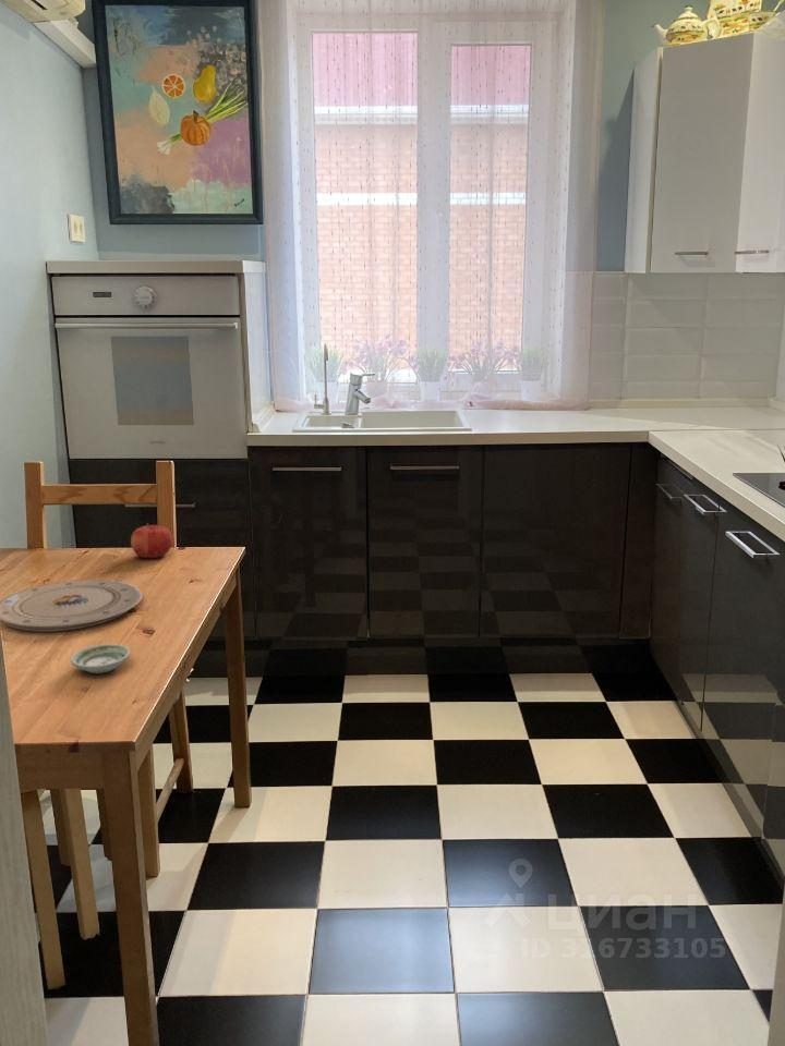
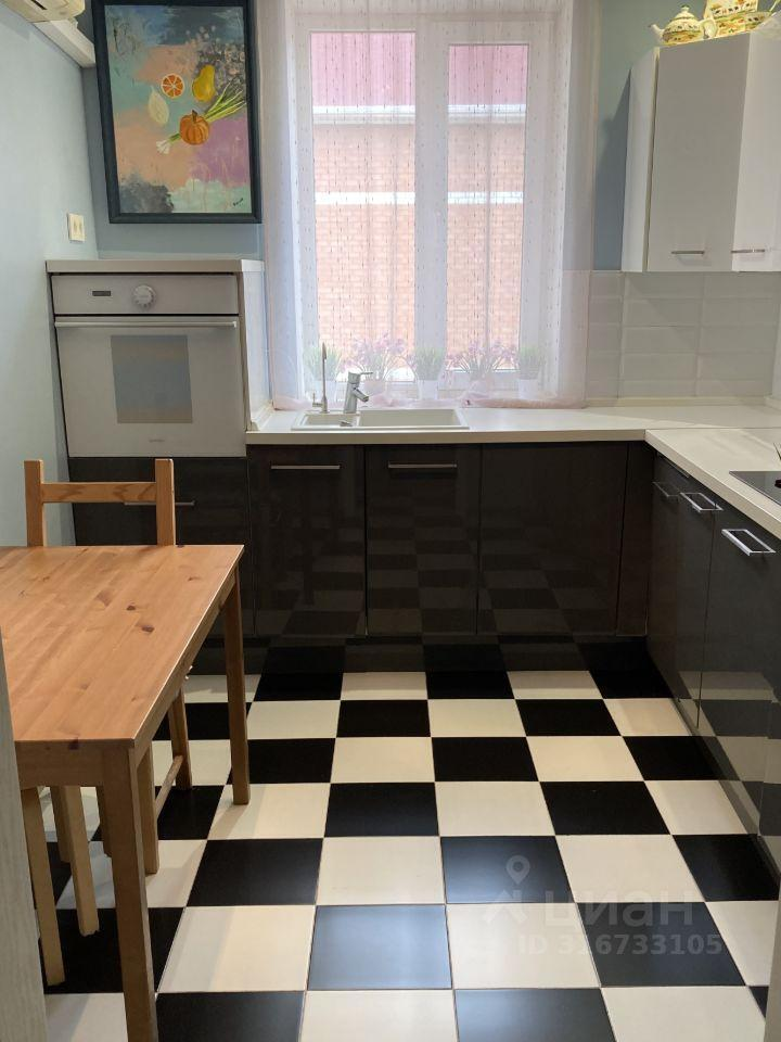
- plate (70, 605)
- saucer (100, 660)
- fruit (152, 539)
